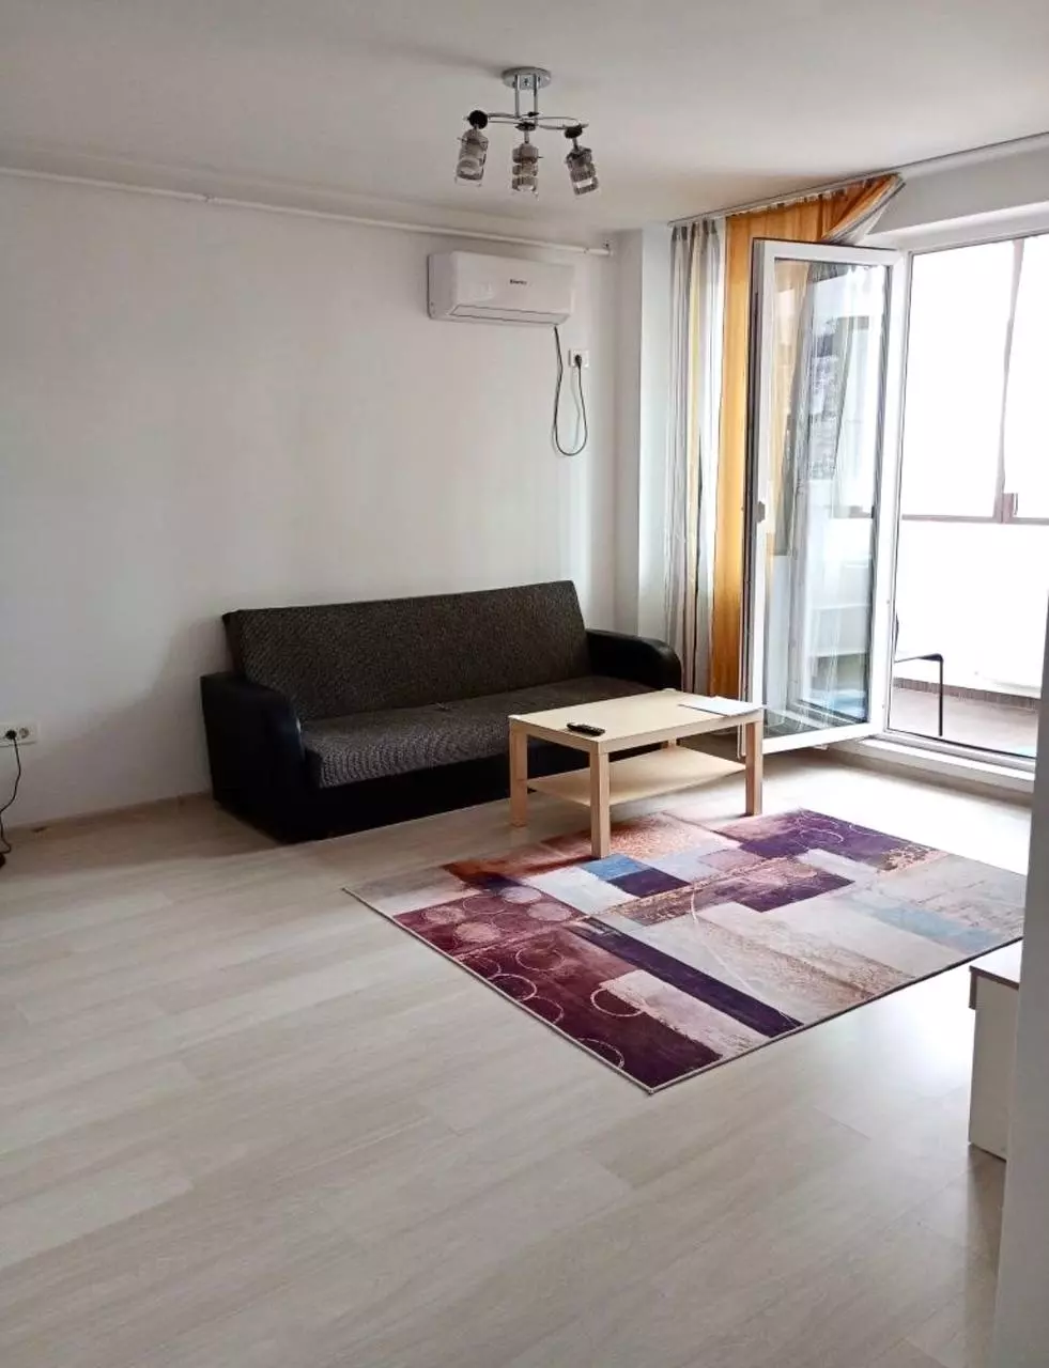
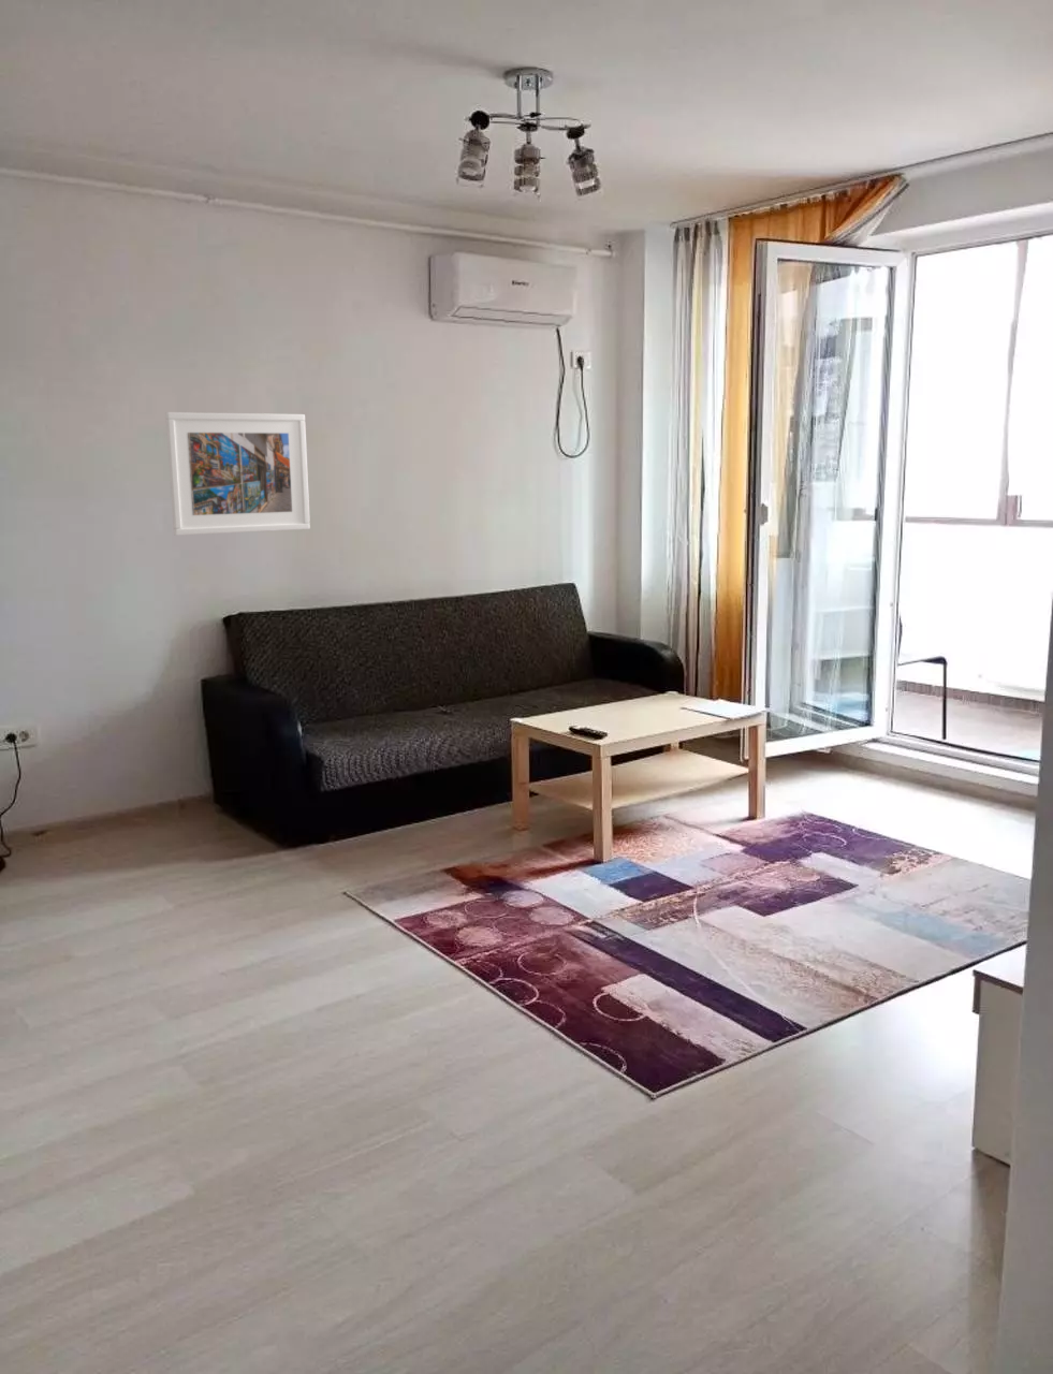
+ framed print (240, 473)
